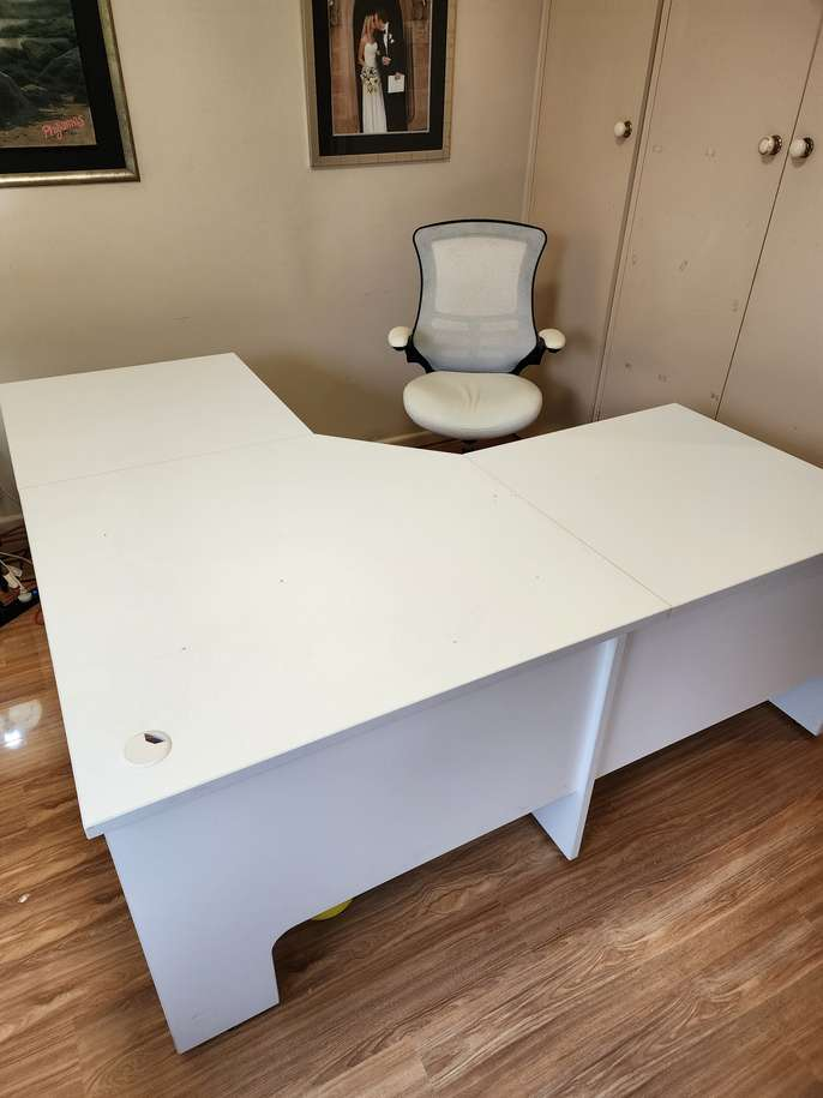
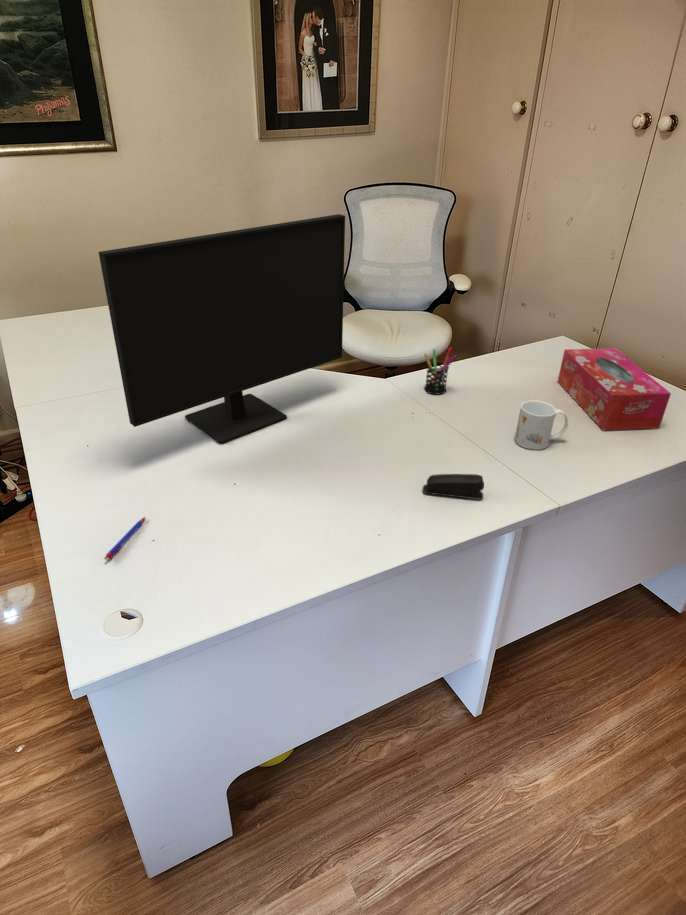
+ pen (126, 536)
+ stapler (453, 483)
+ tissue box (609, 386)
+ monitor (230, 330)
+ mug (542, 424)
+ pen holder (437, 368)
